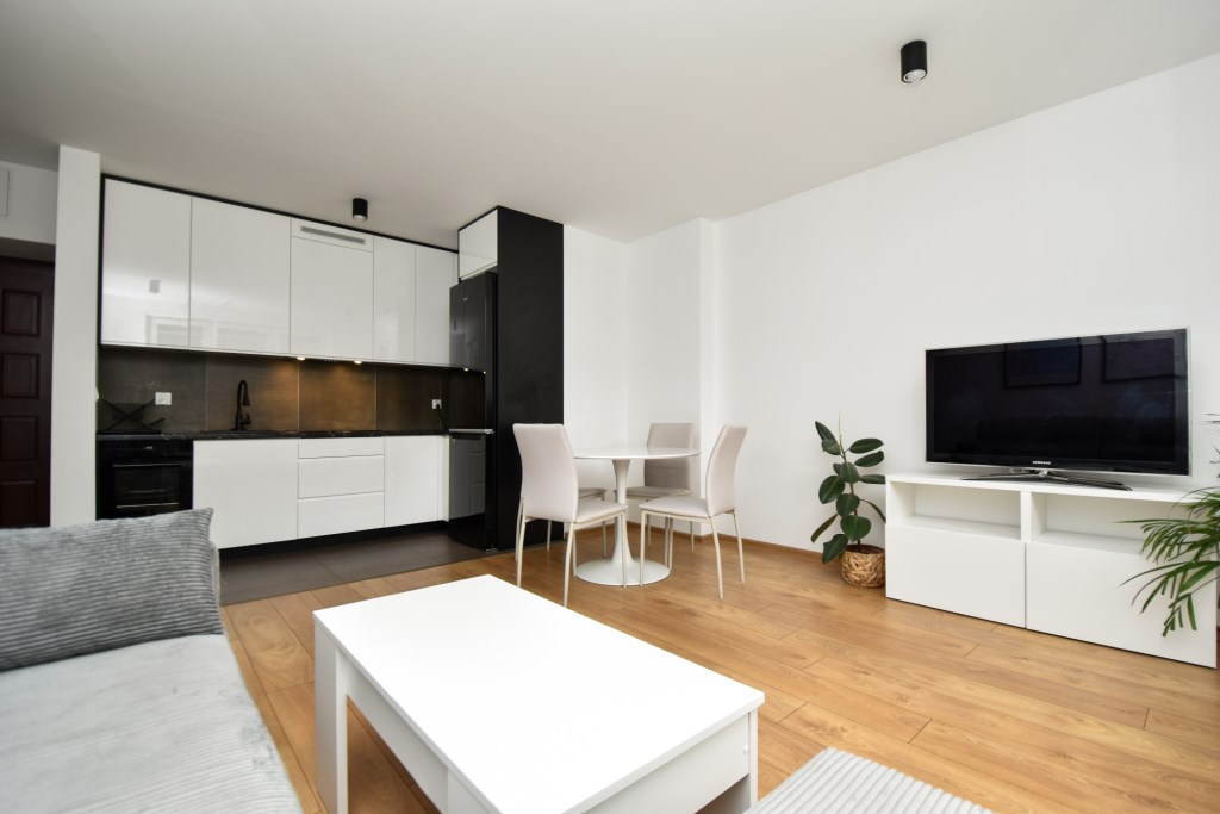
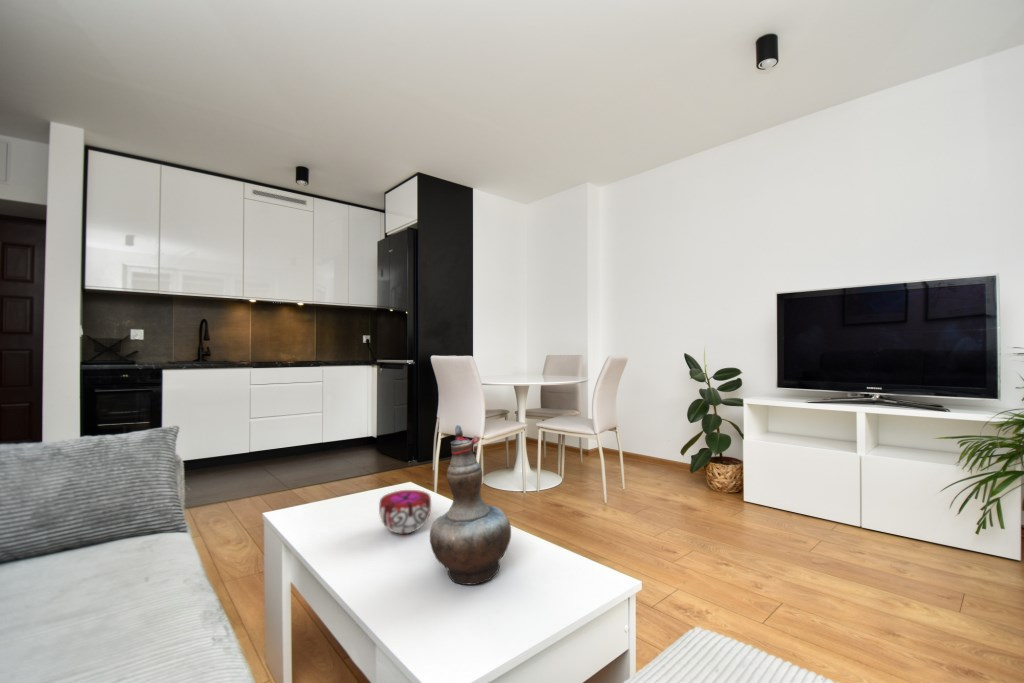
+ decorative bowl (405, 514)
+ decorative vase (470, 499)
